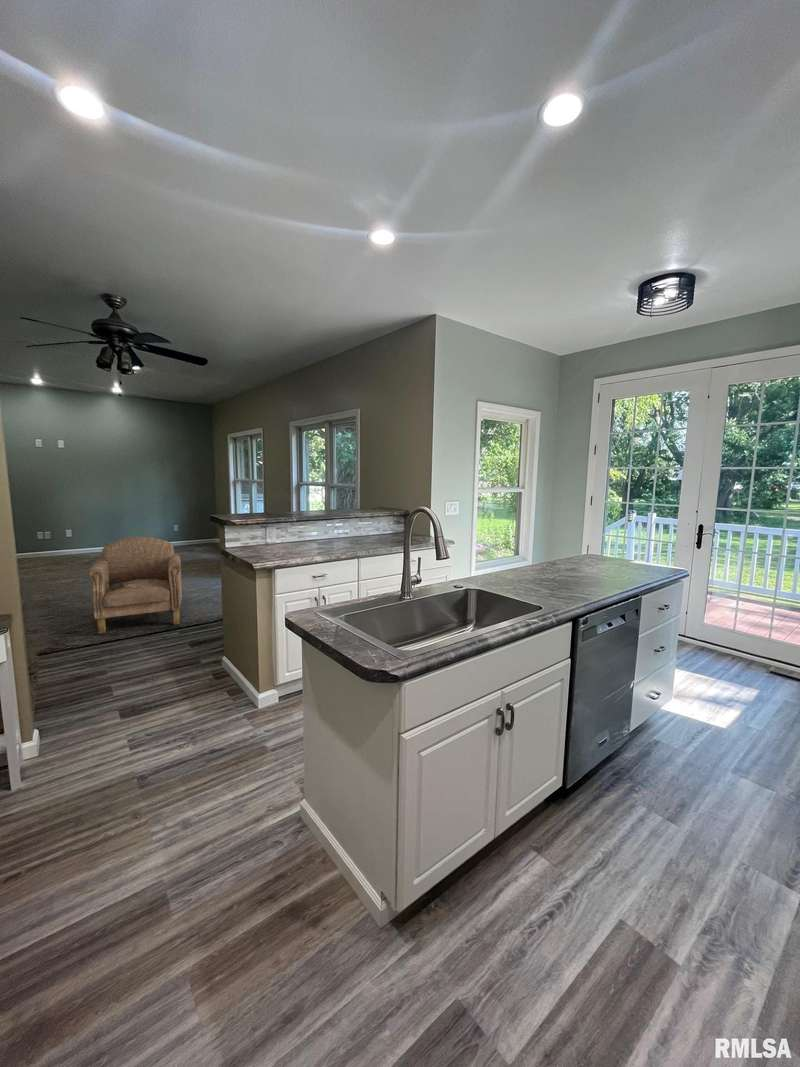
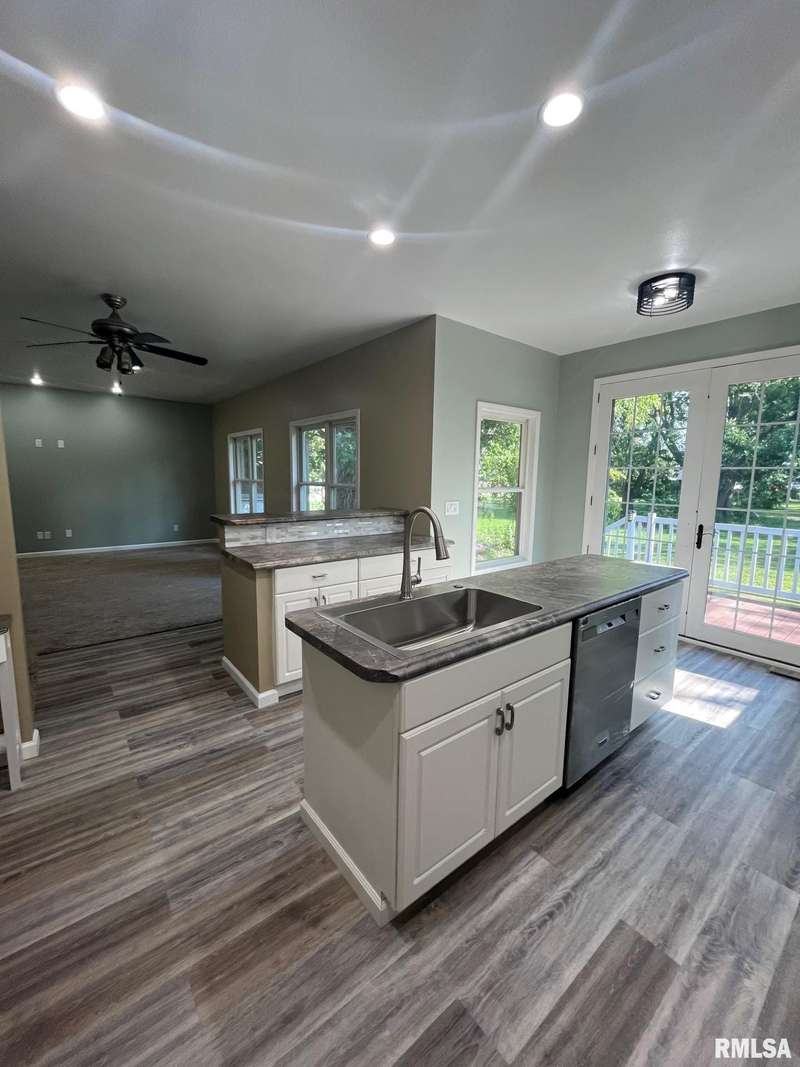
- armchair (139, 581)
